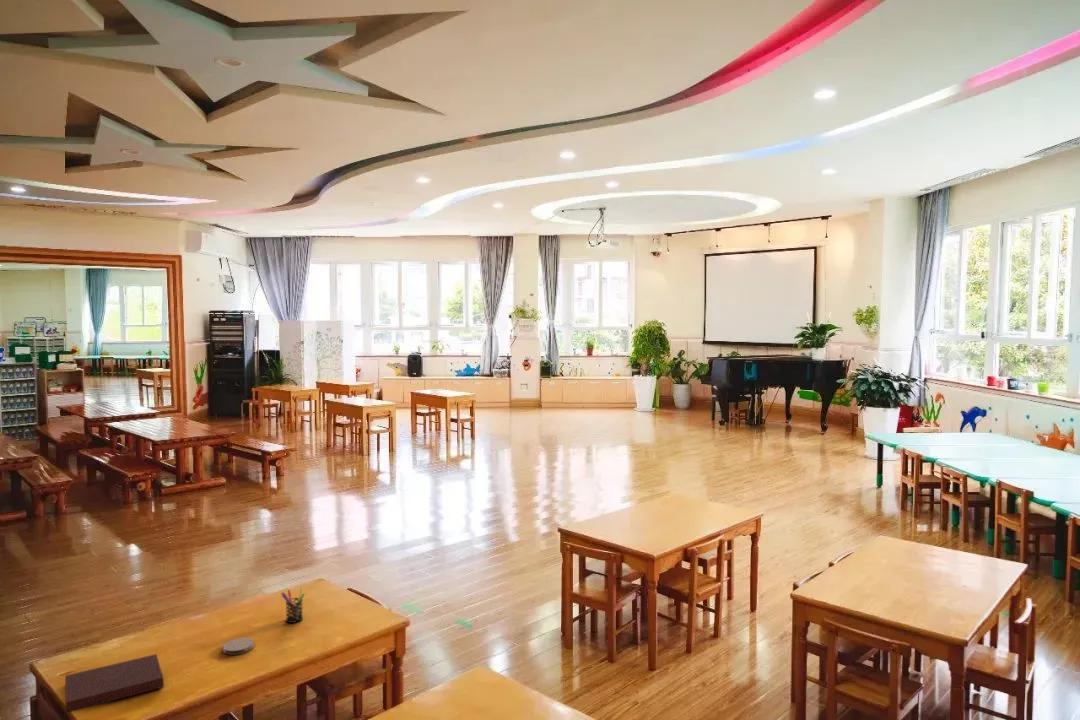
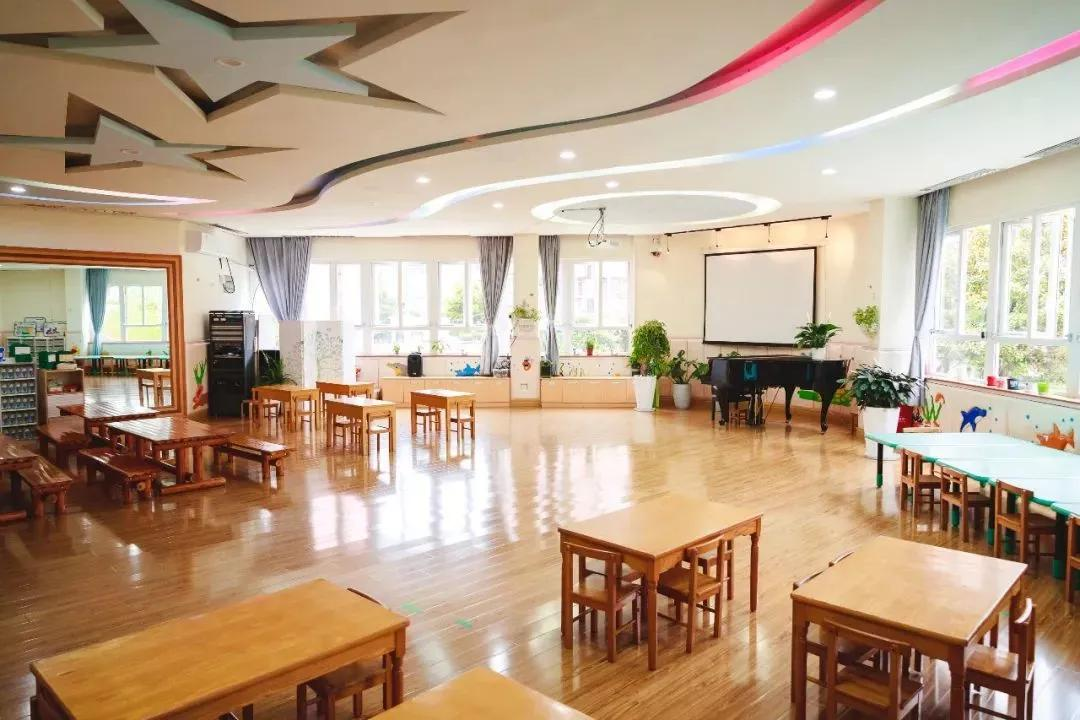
- pen holder (295, 603)
- coaster (238, 645)
- notebook (114, 681)
